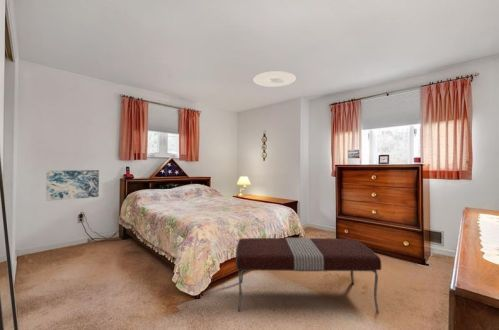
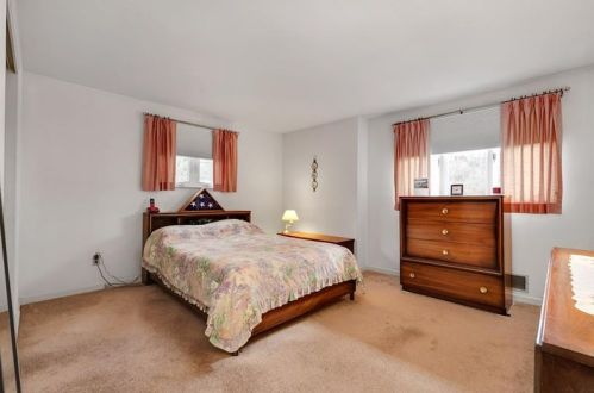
- bench (301, 270)
- ceiling light (274, 77)
- wall art (74, 184)
